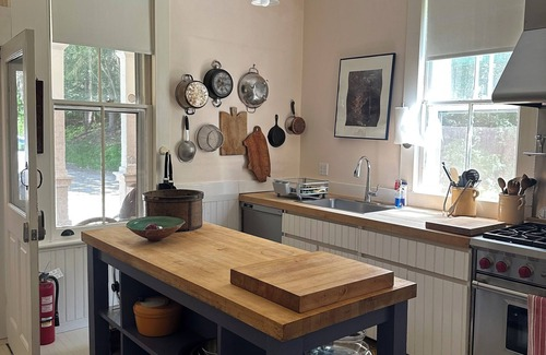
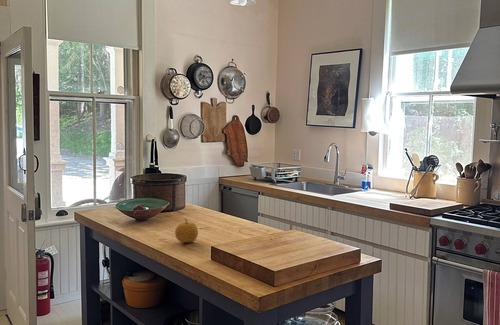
+ fruit (186, 229)
